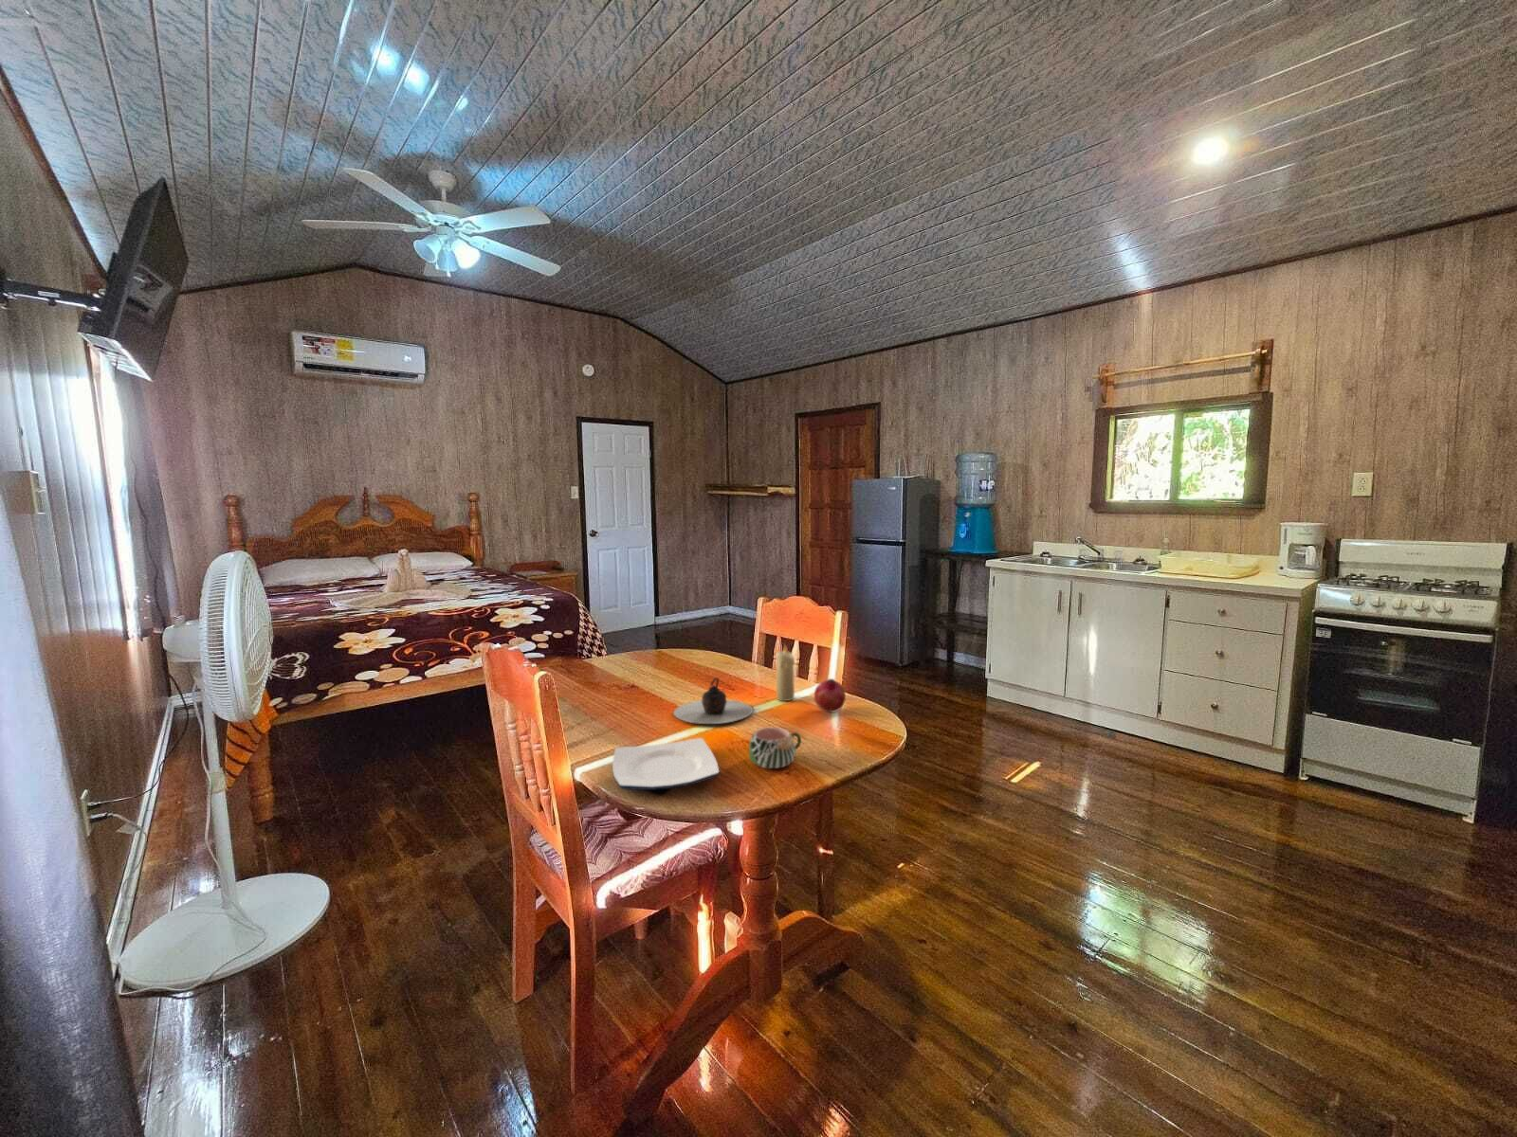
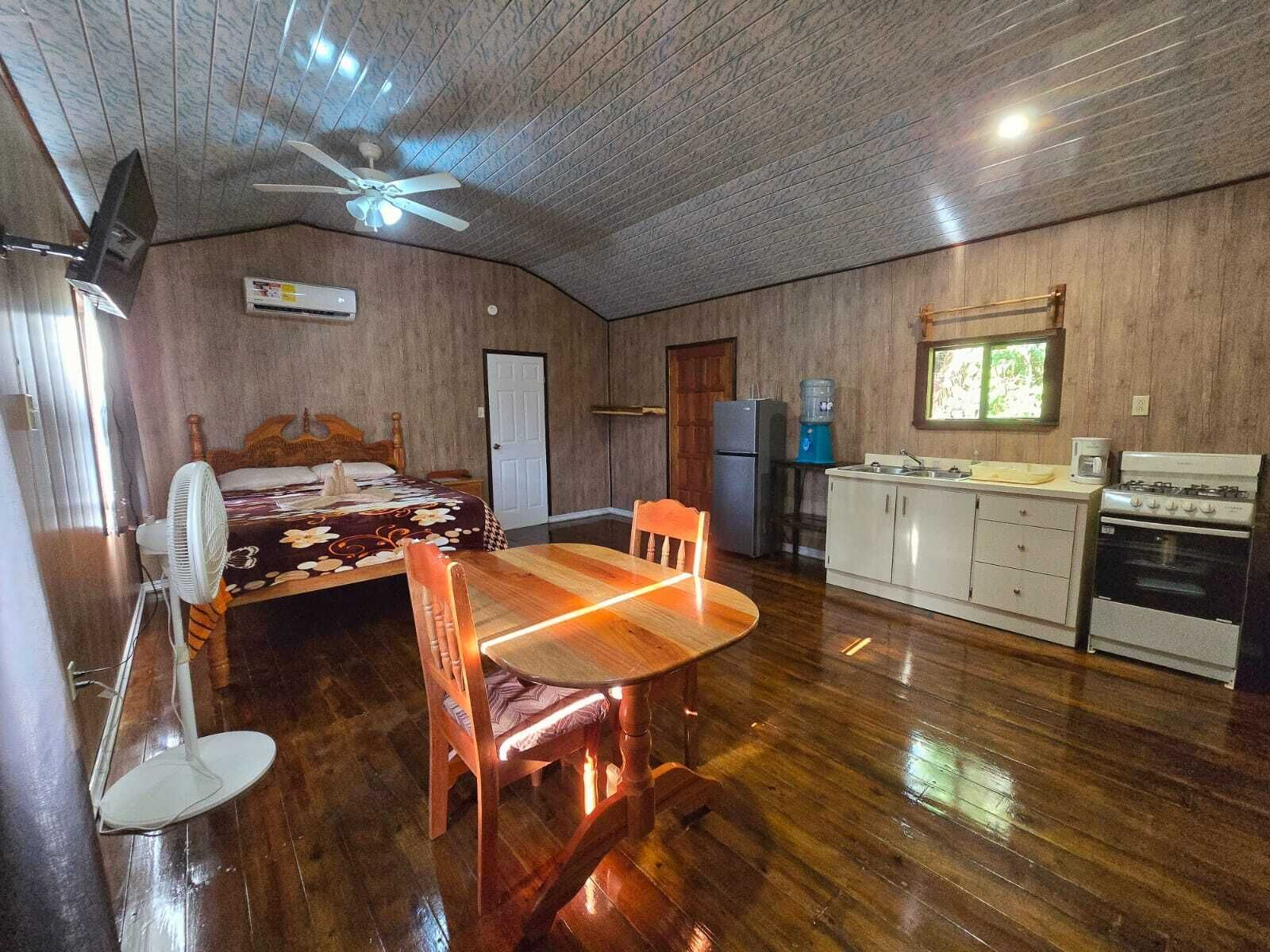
- teapot (713, 694)
- fruit (830, 694)
- candle (785, 670)
- mug (776, 745)
- plate (664, 766)
